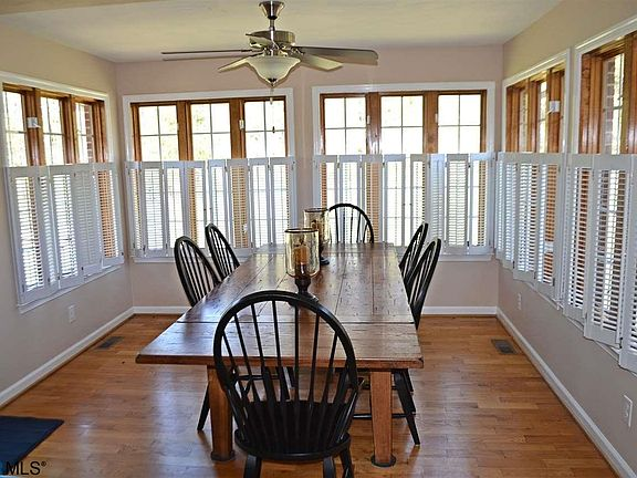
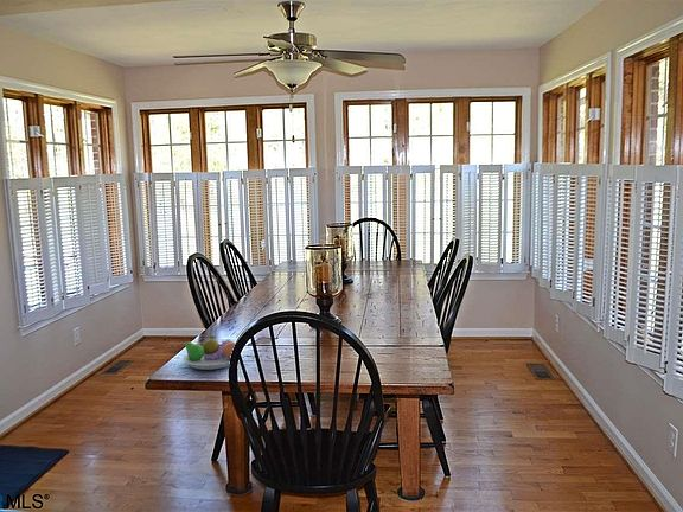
+ fruit bowl (211, 350)
